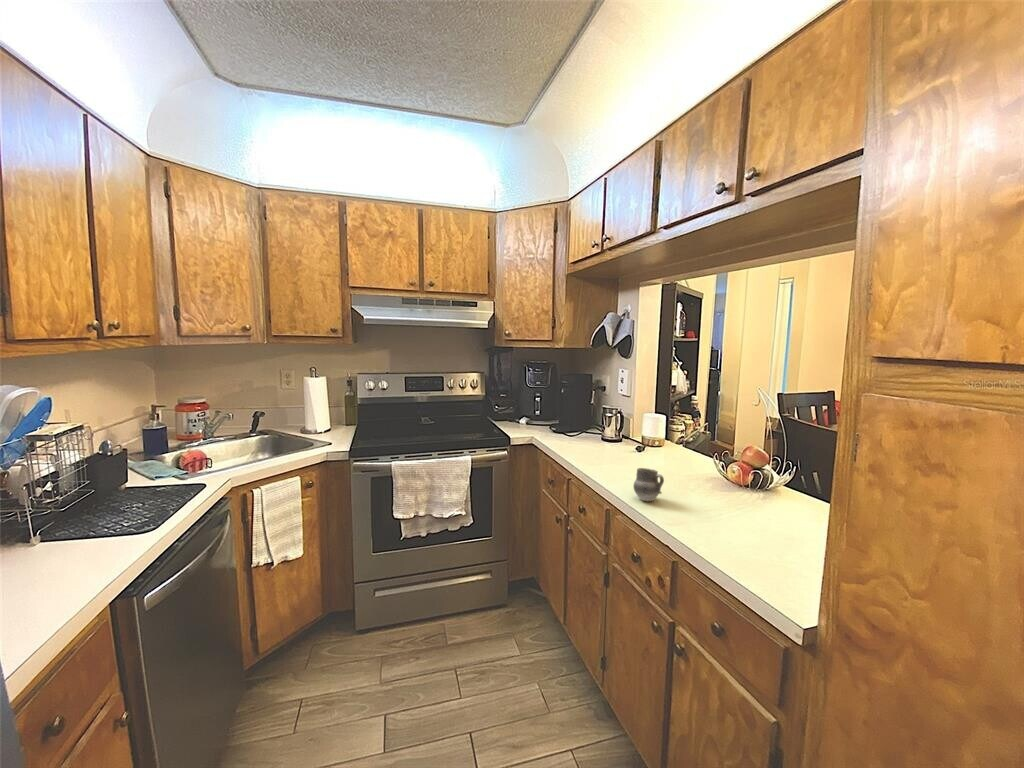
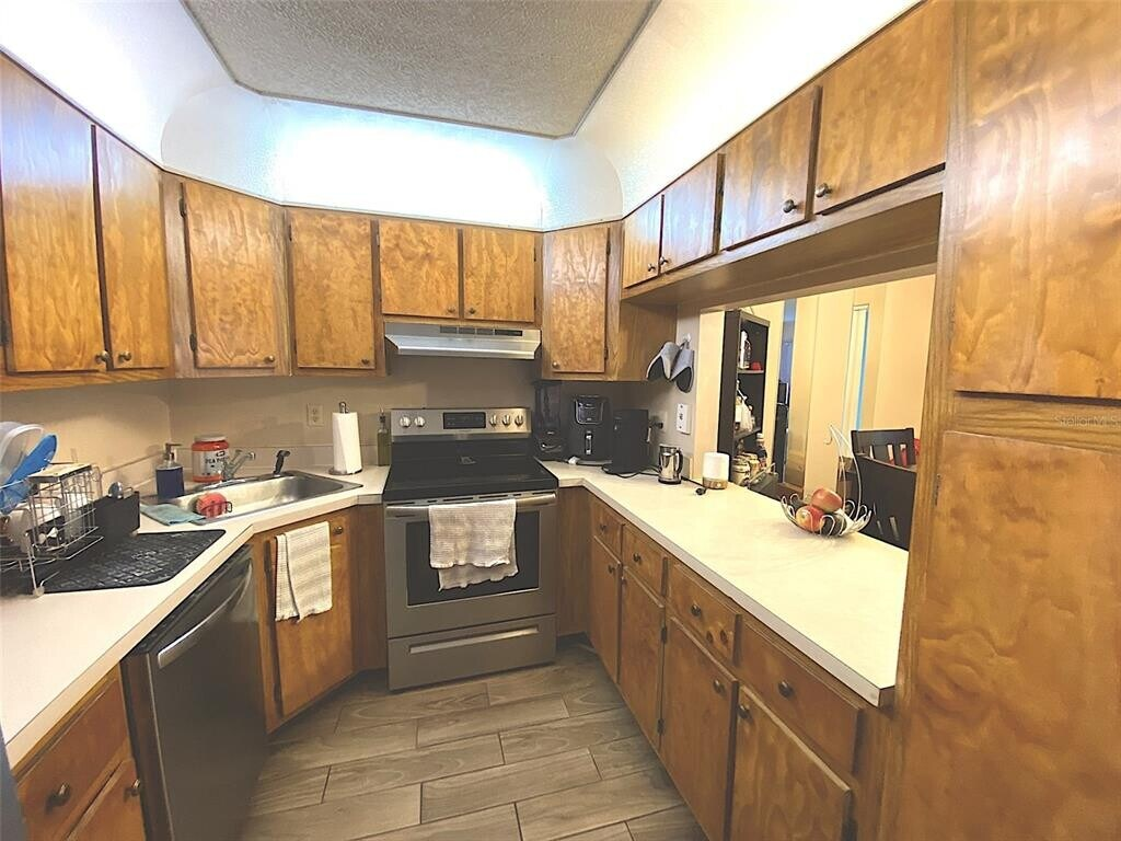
- cup (649, 484)
